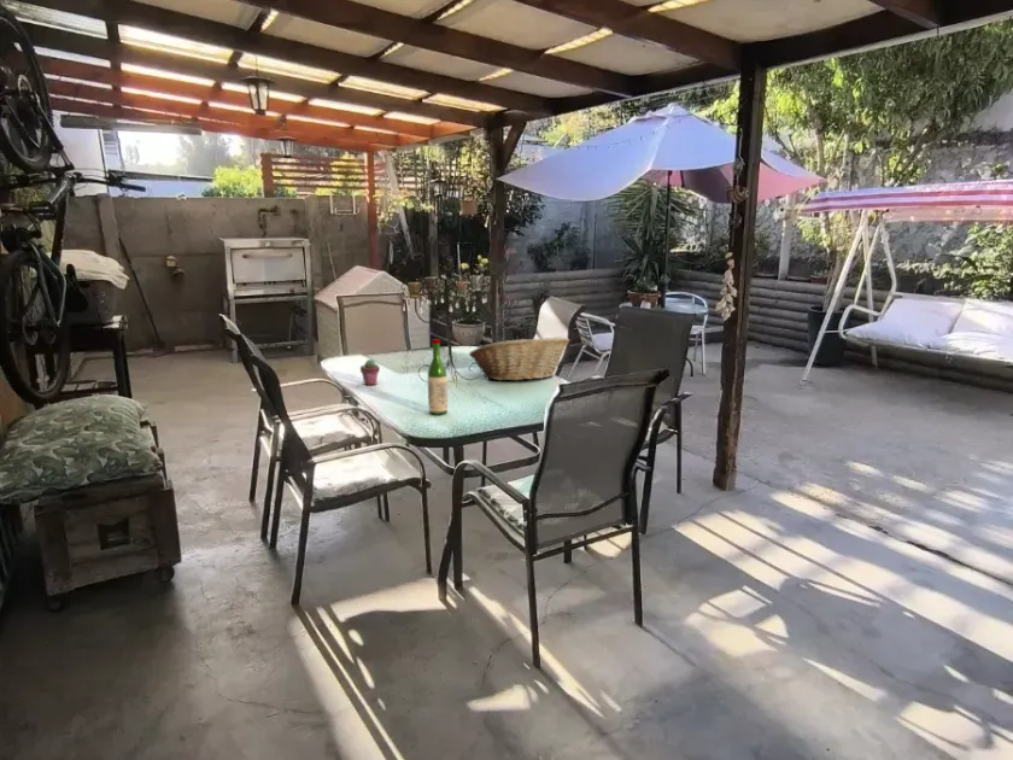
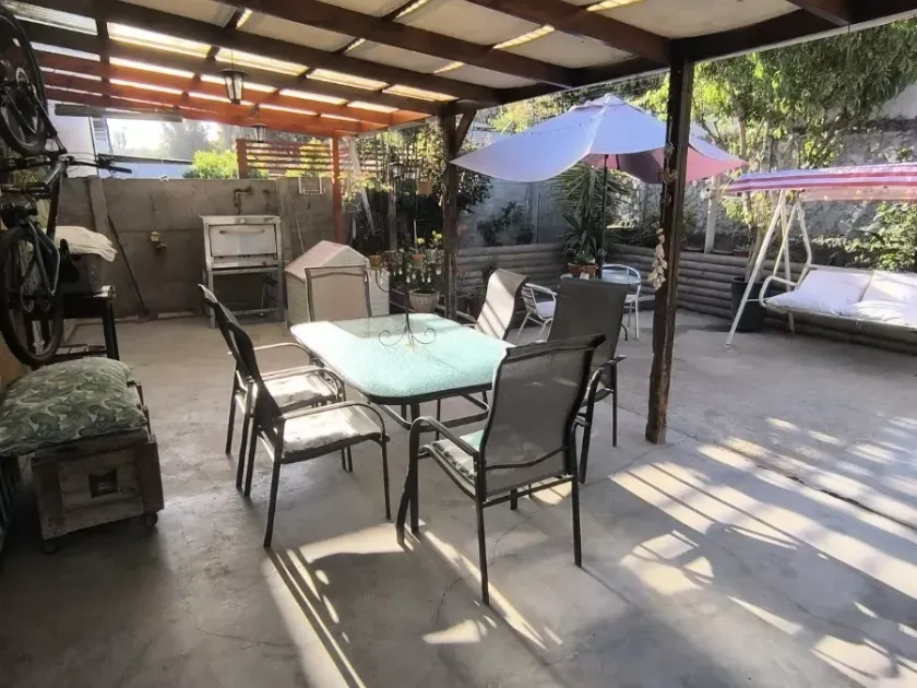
- fruit basket (520, 355)
- wine bottle (437, 376)
- potted succulent (369, 372)
